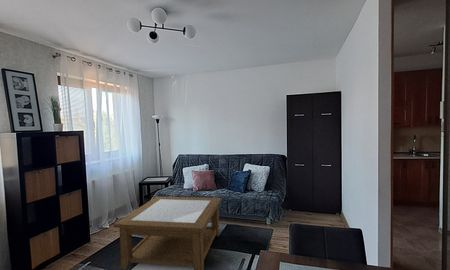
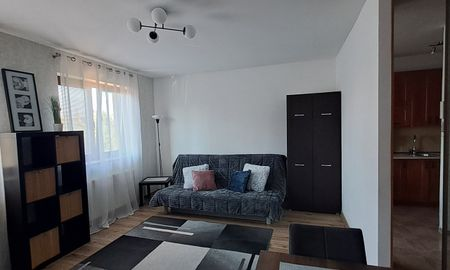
- coffee table (175, 229)
